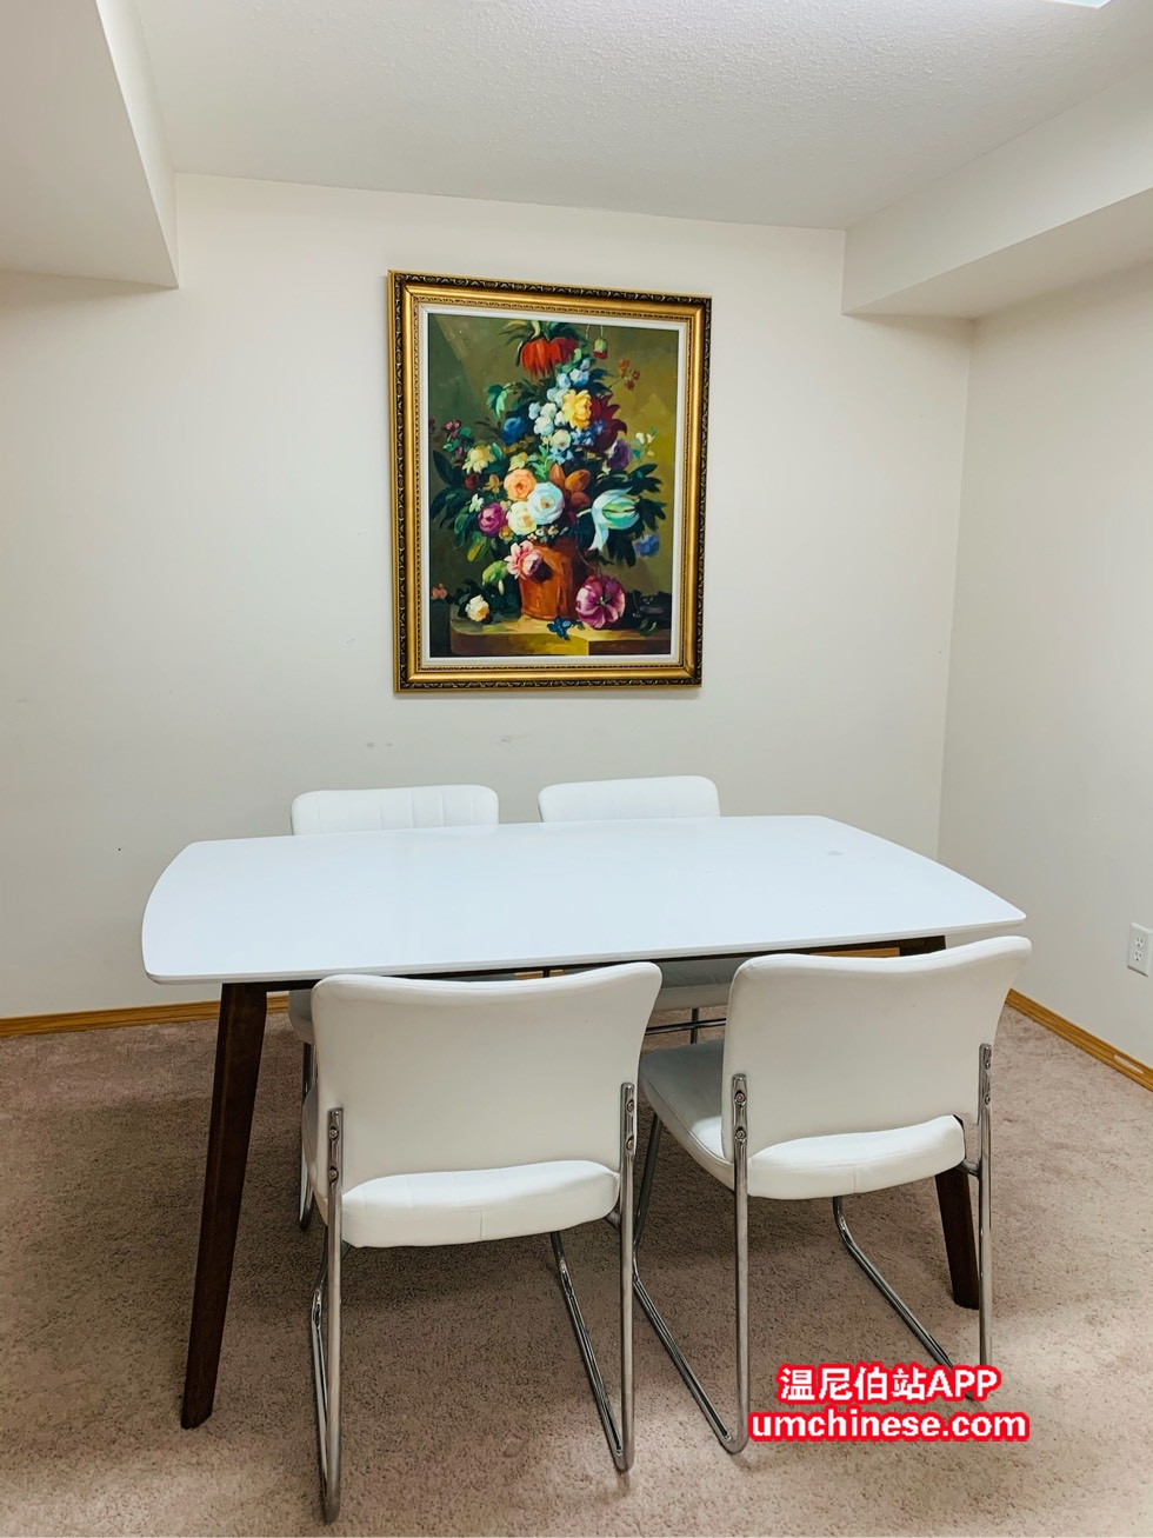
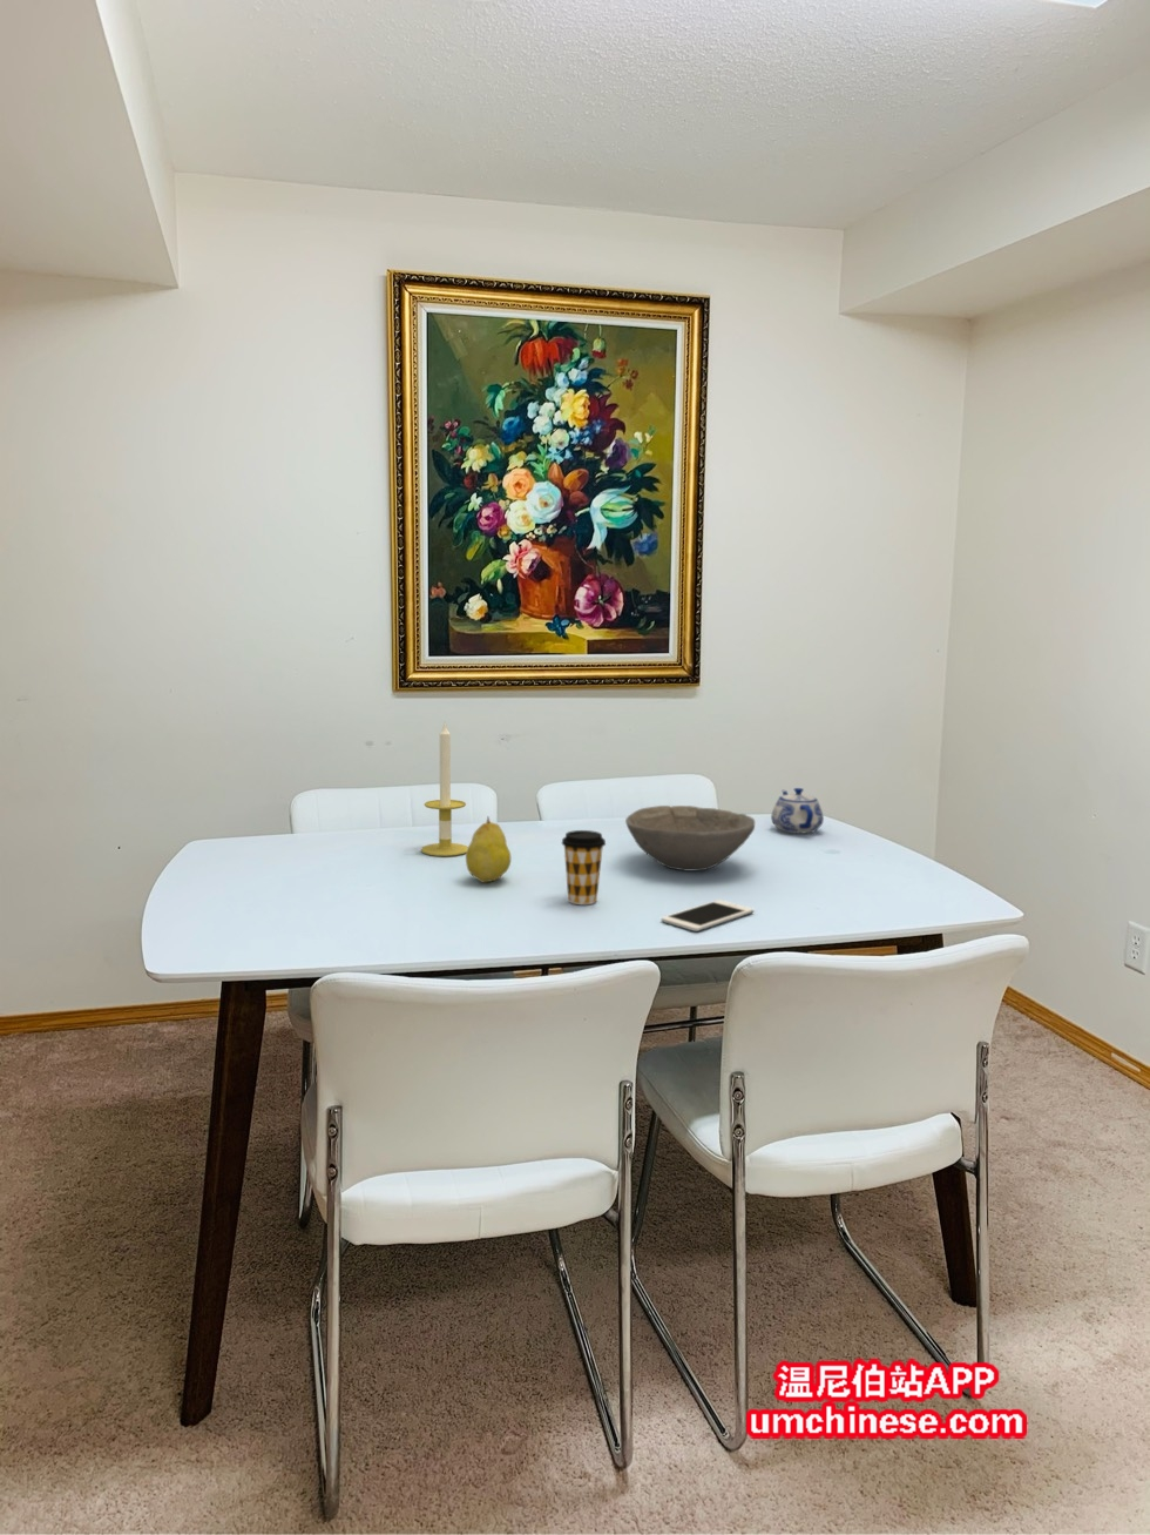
+ fruit (489, 848)
+ cell phone (708, 915)
+ candle (445, 786)
+ coffee cup (583, 867)
+ bowl (689, 841)
+ teapot (796, 809)
